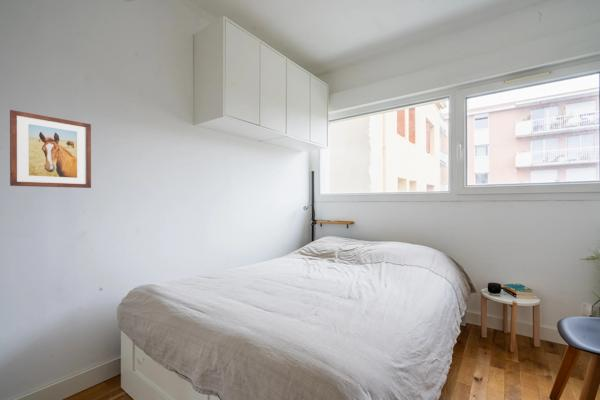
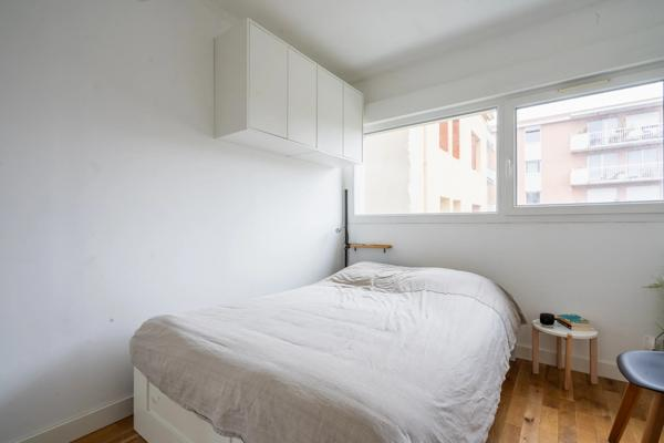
- wall art (53, 152)
